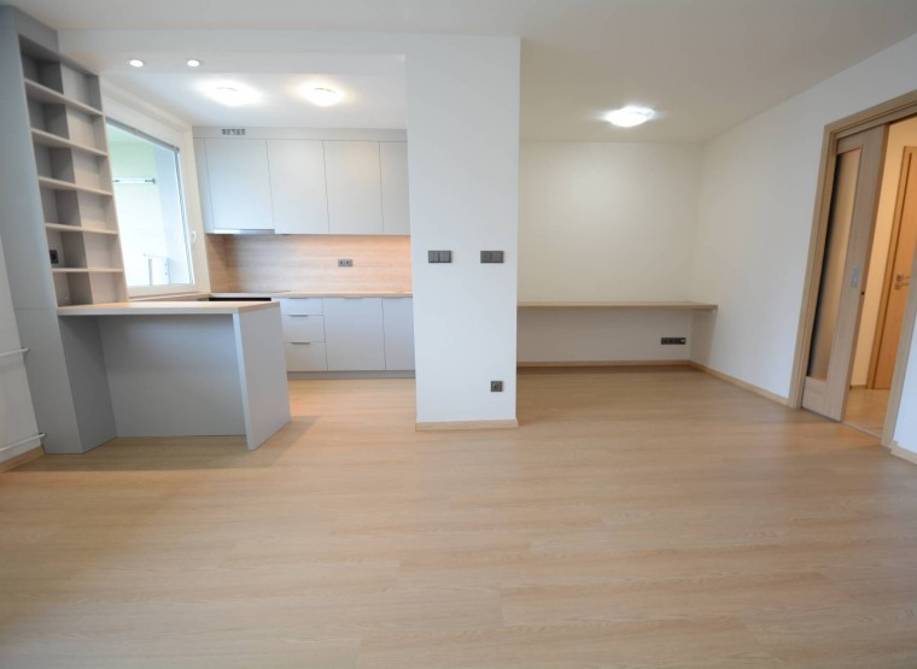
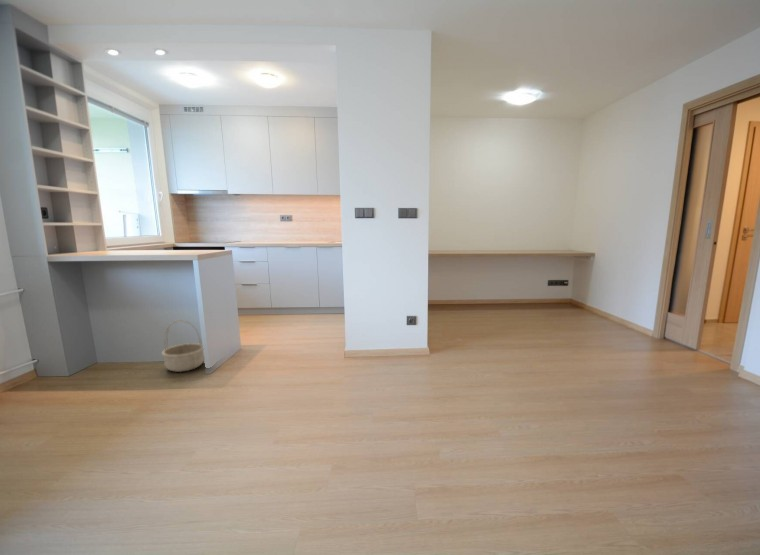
+ basket (182, 344)
